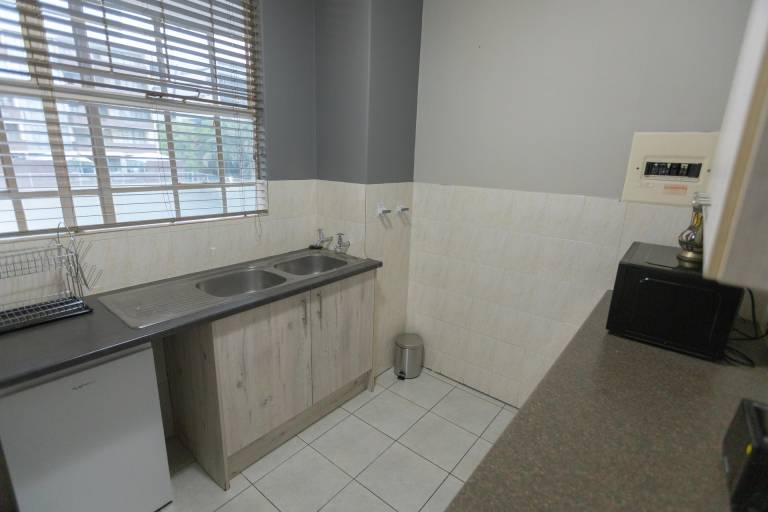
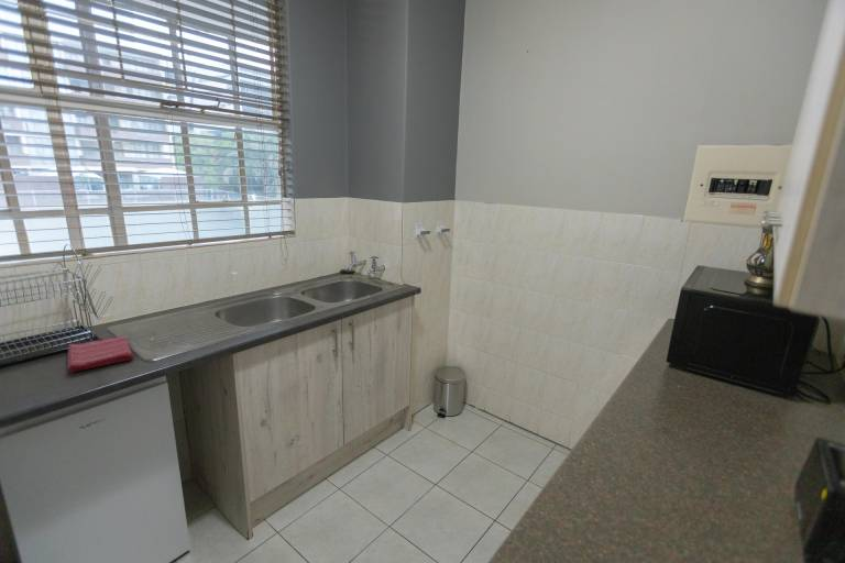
+ dish towel (99, 351)
